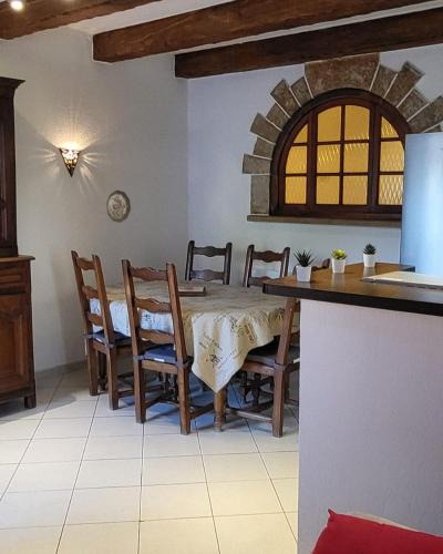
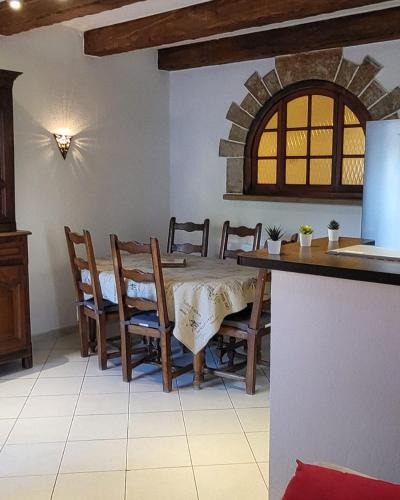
- decorative plate (117, 206)
